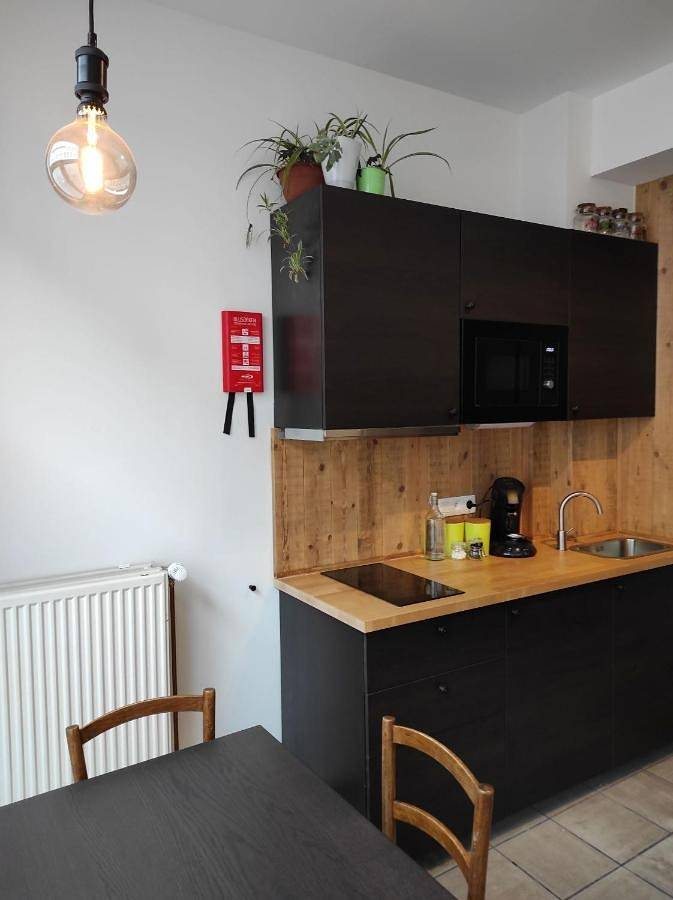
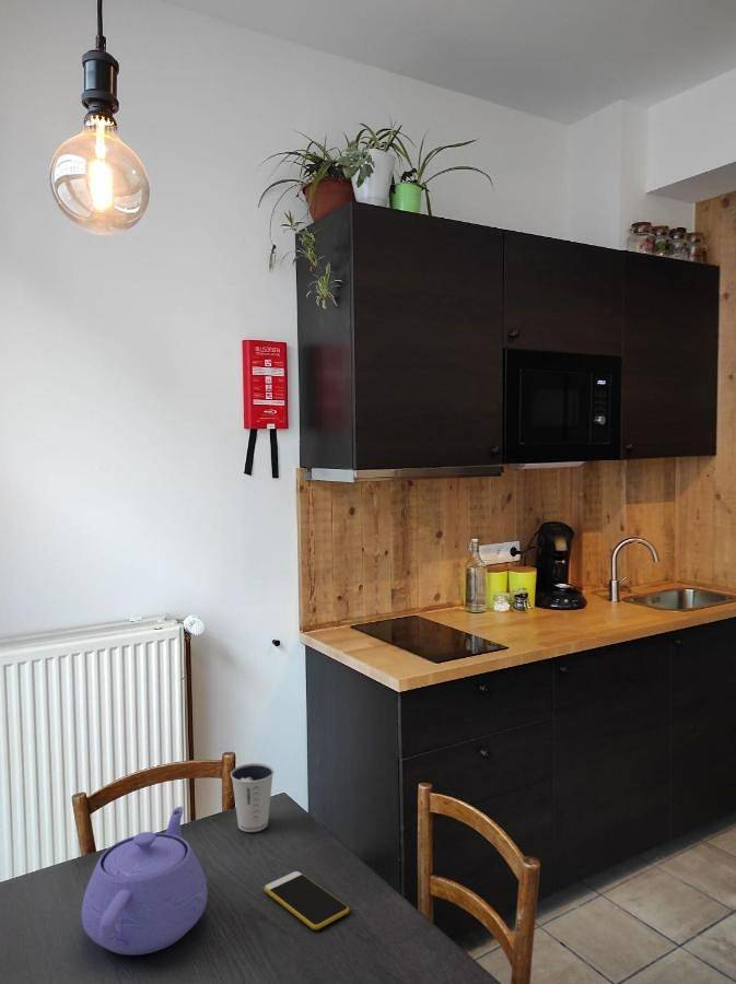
+ smartphone (305, 899)
+ teapot (148, 878)
+ dixie cup (253, 798)
